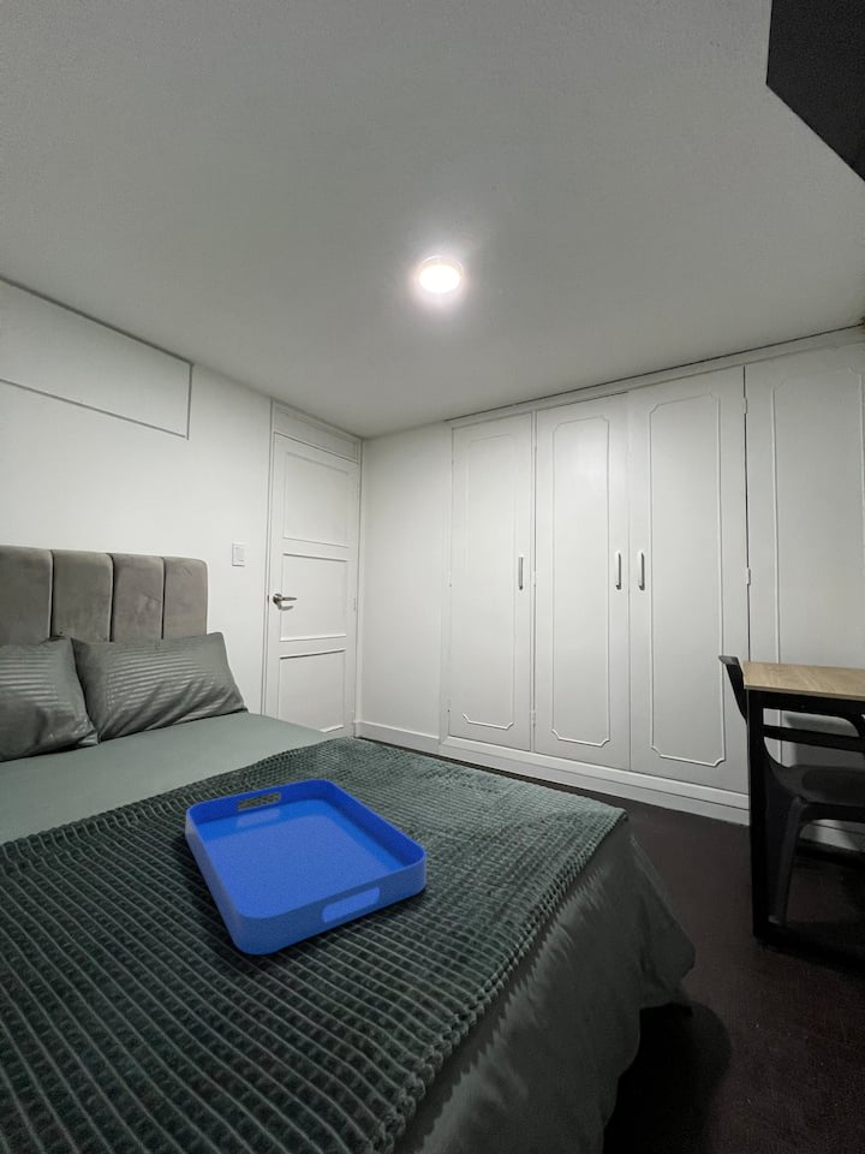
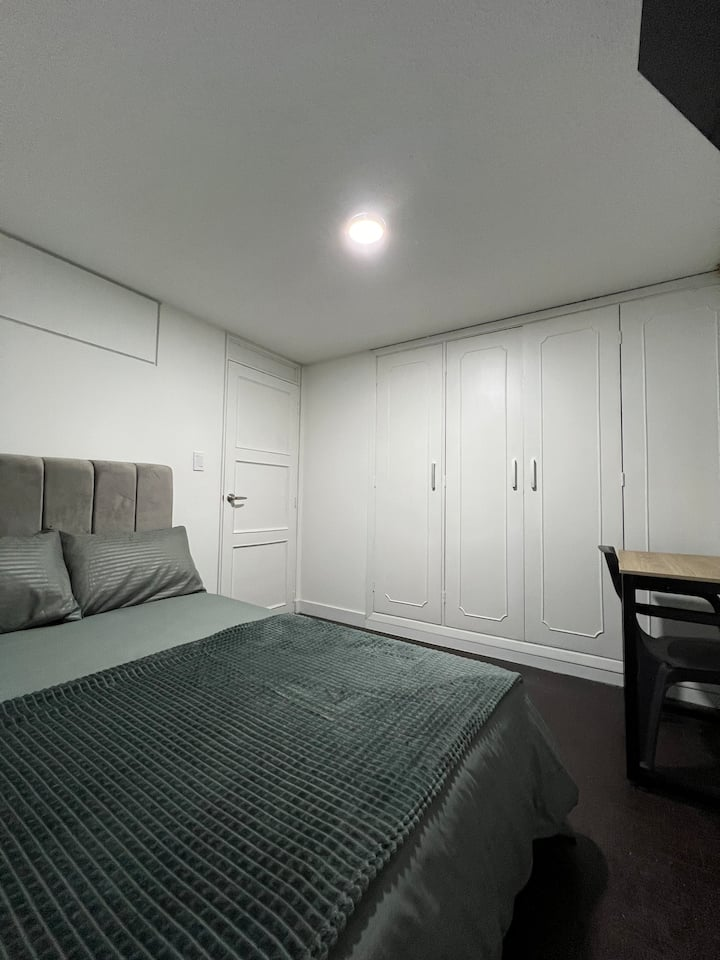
- serving tray (296, 841)
